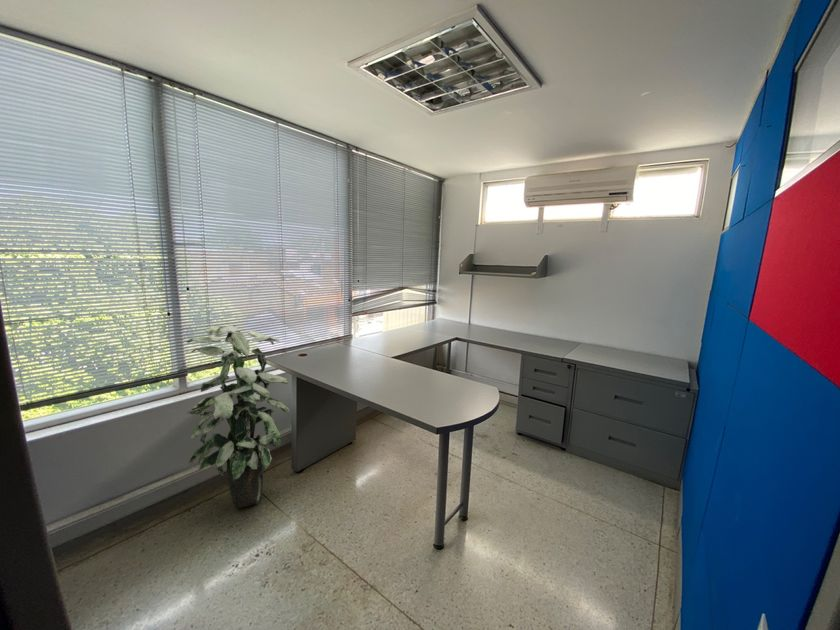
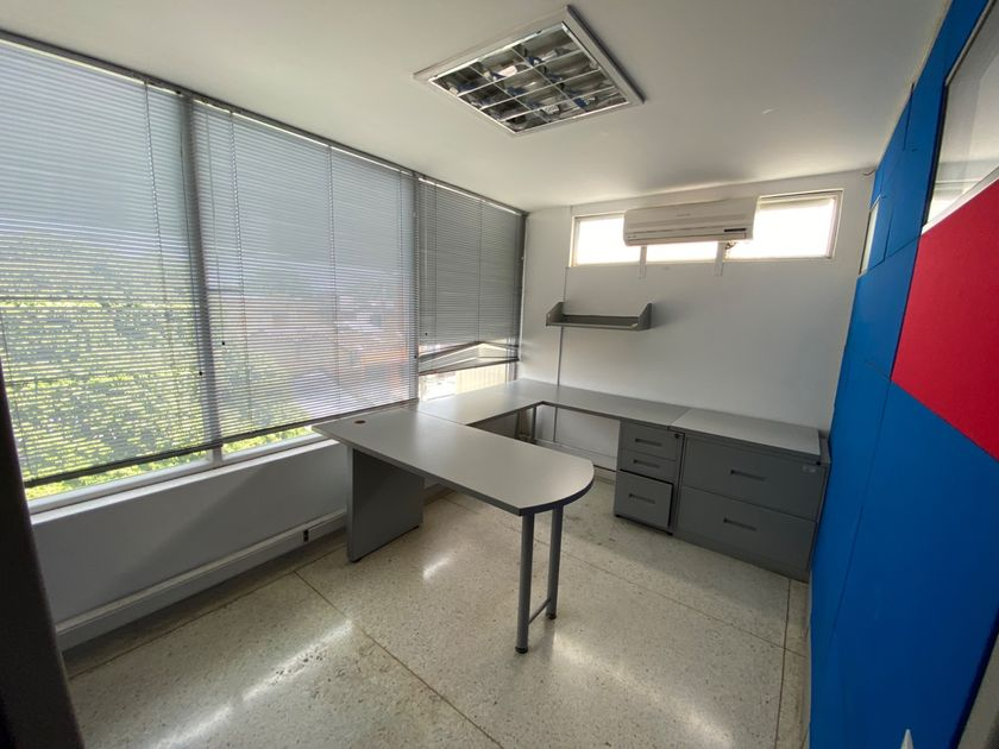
- indoor plant (237, 414)
